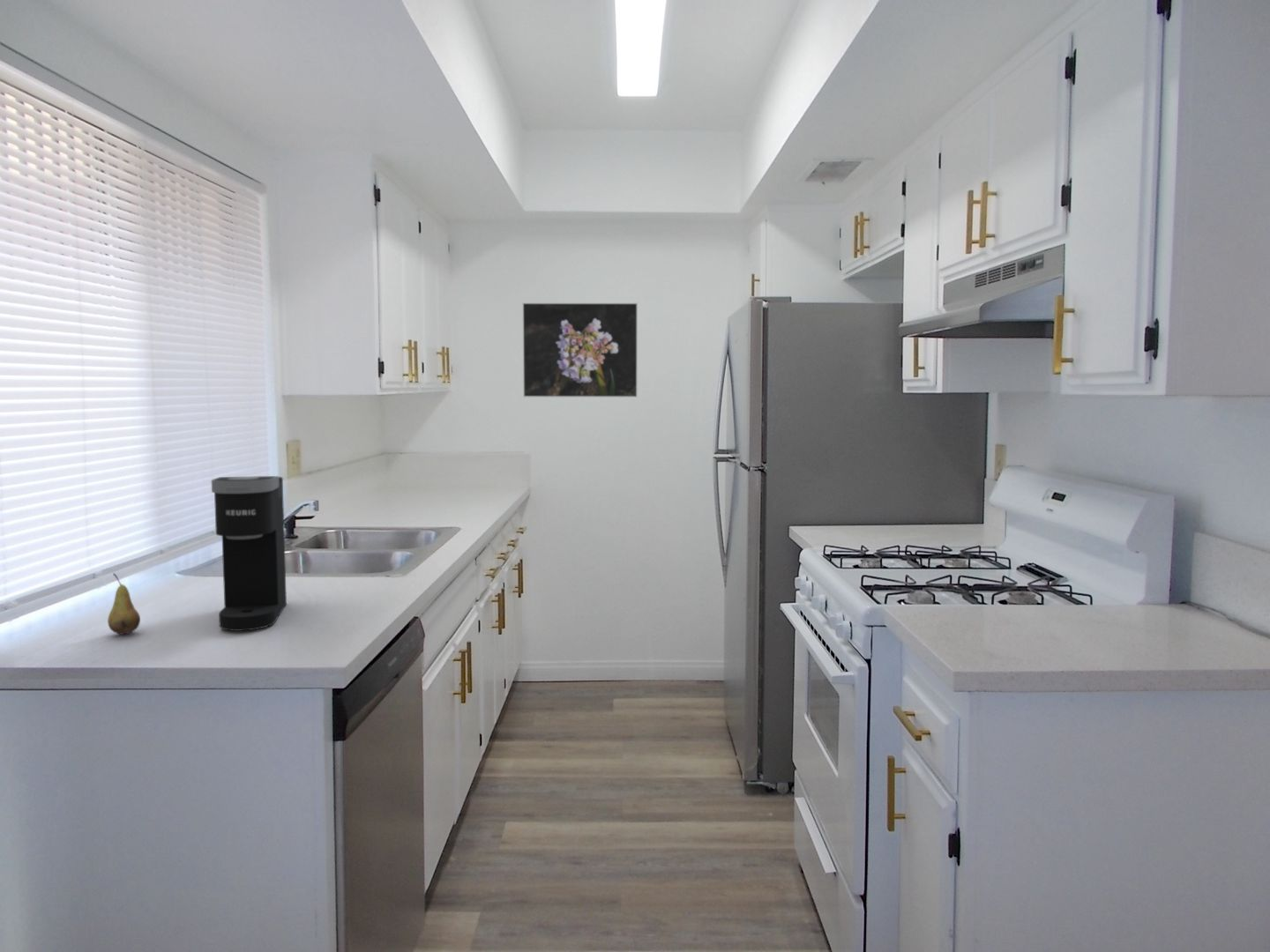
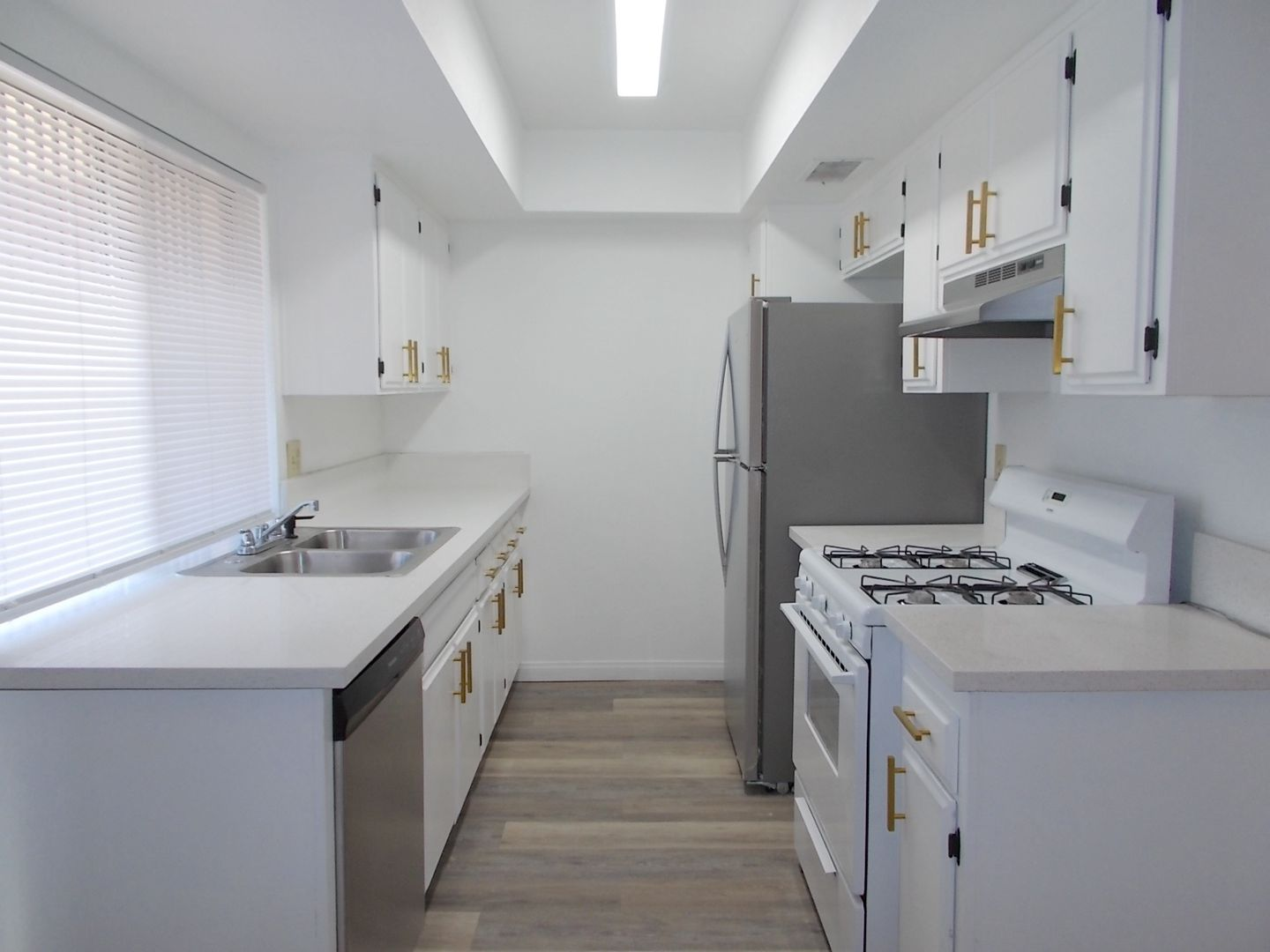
- fruit (123, 604)
- coffee maker (251, 546)
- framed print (580, 350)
